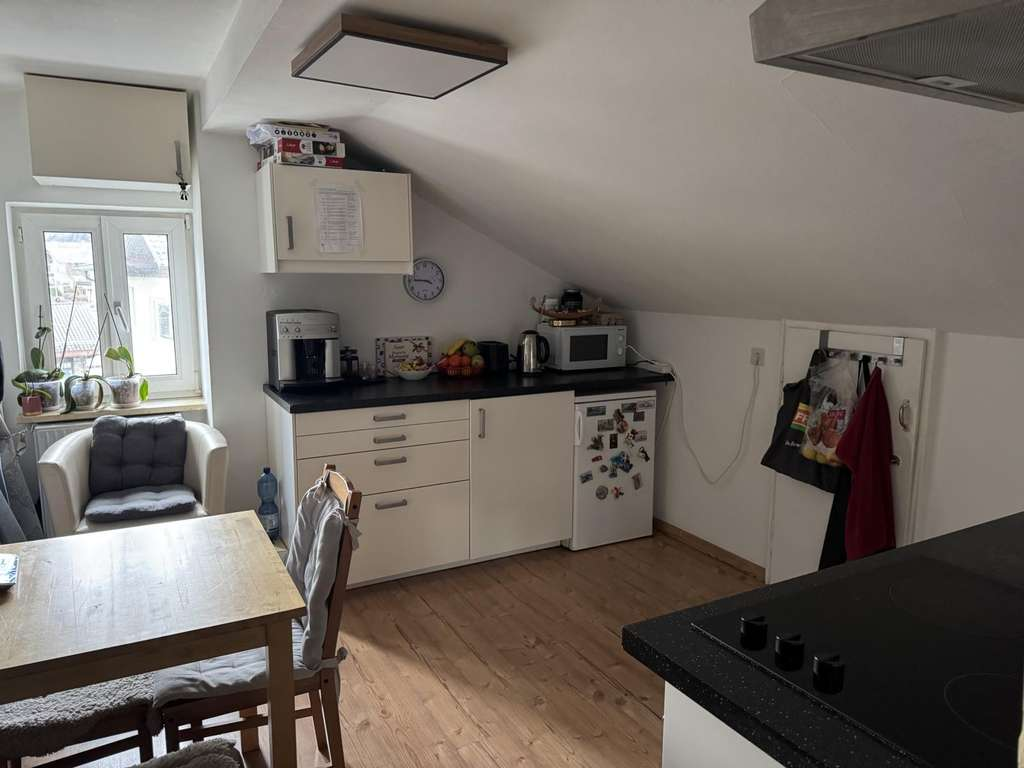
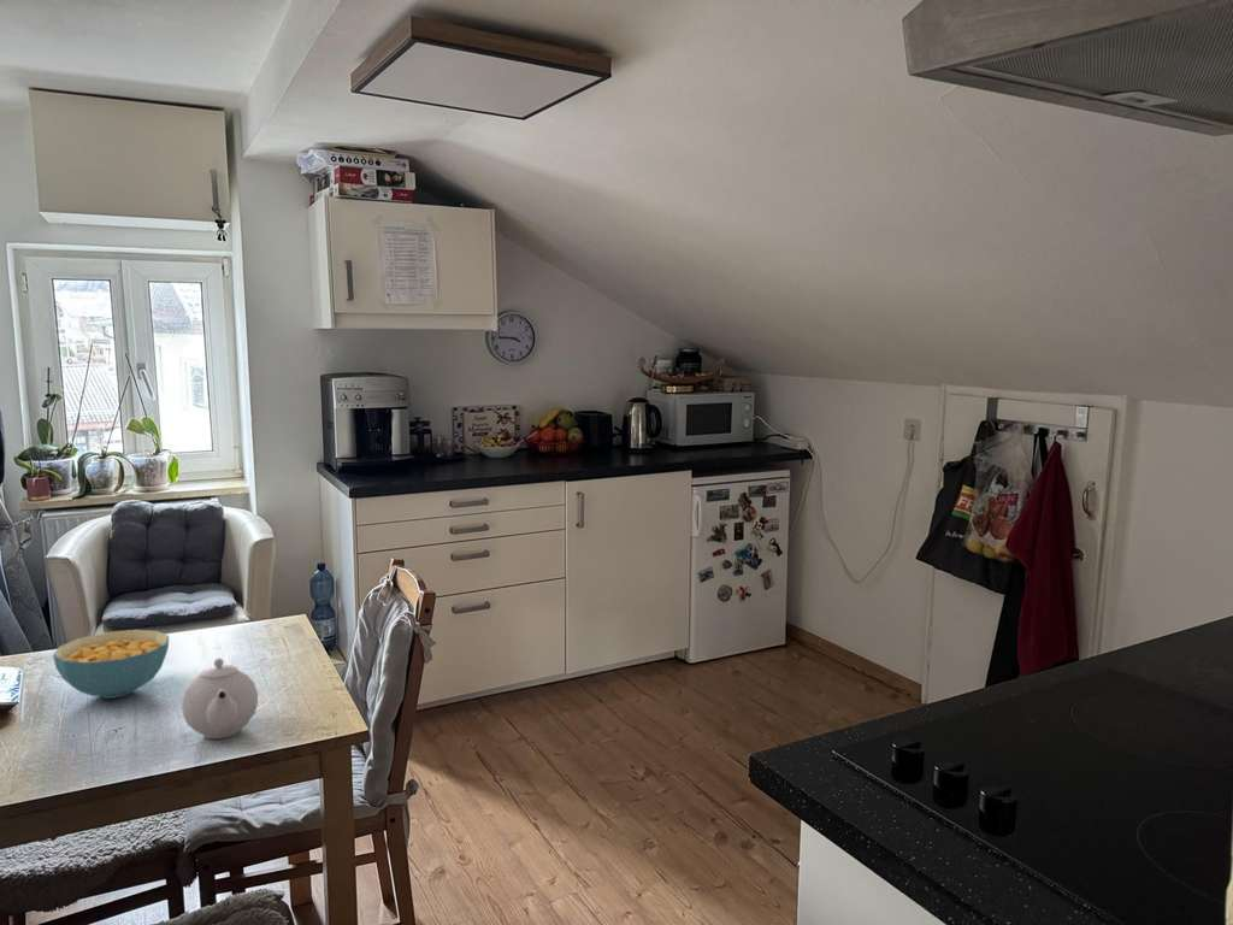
+ cereal bowl (114, 668)
+ teapot (219, 695)
